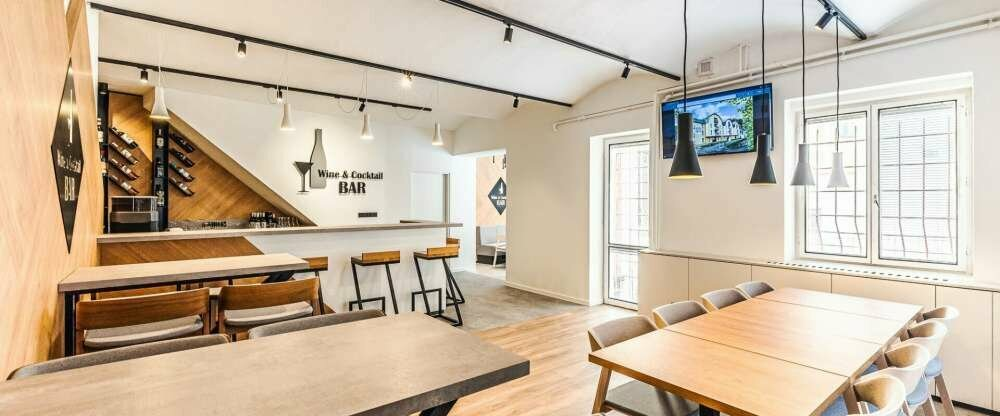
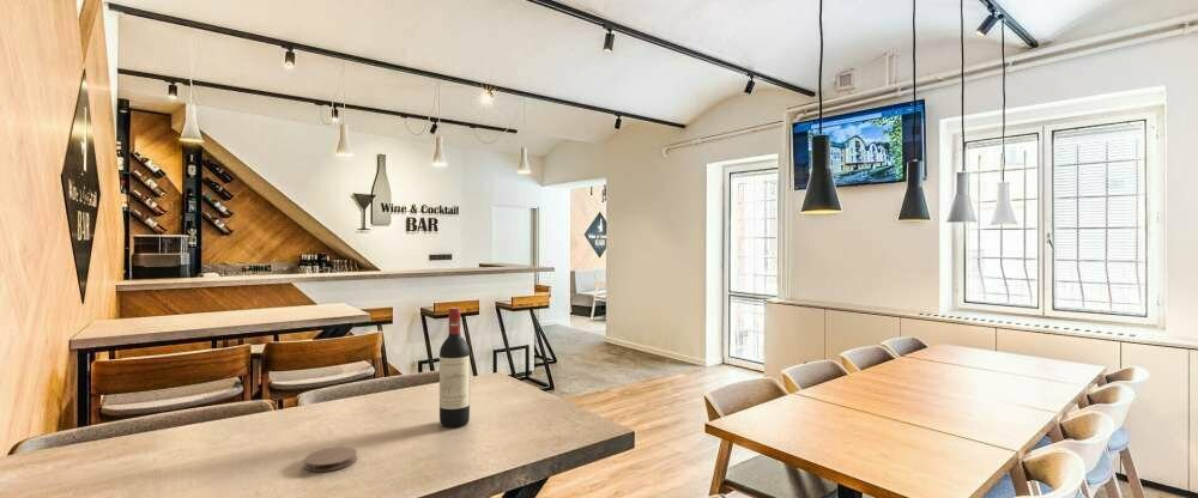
+ wine bottle (454, 365)
+ coaster (331, 458)
